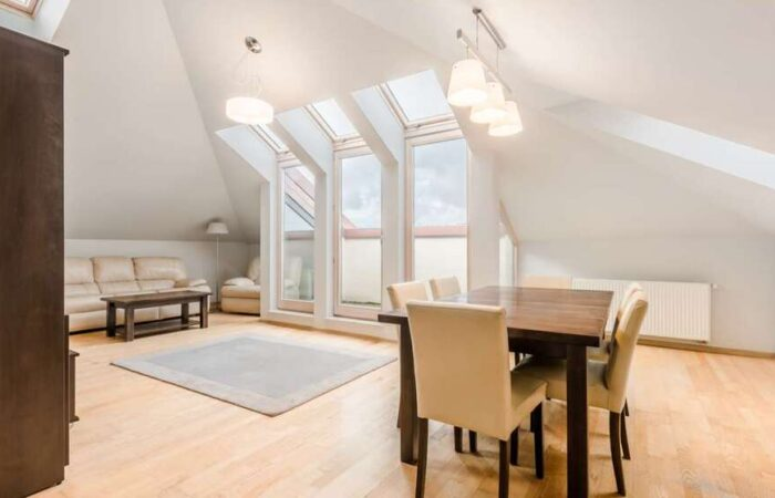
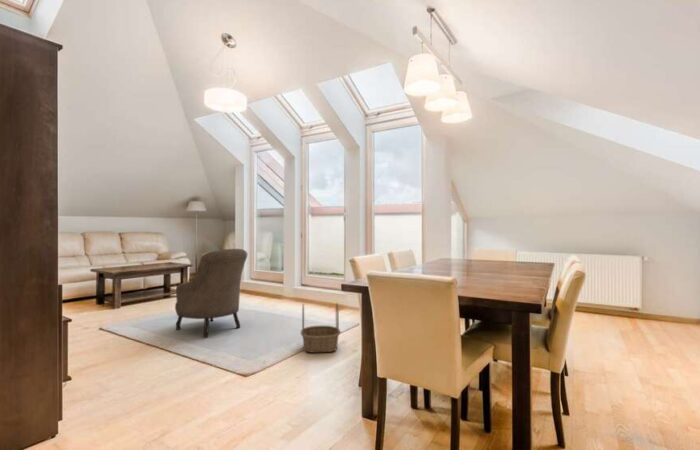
+ armchair (212, 288)
+ basket (320, 326)
